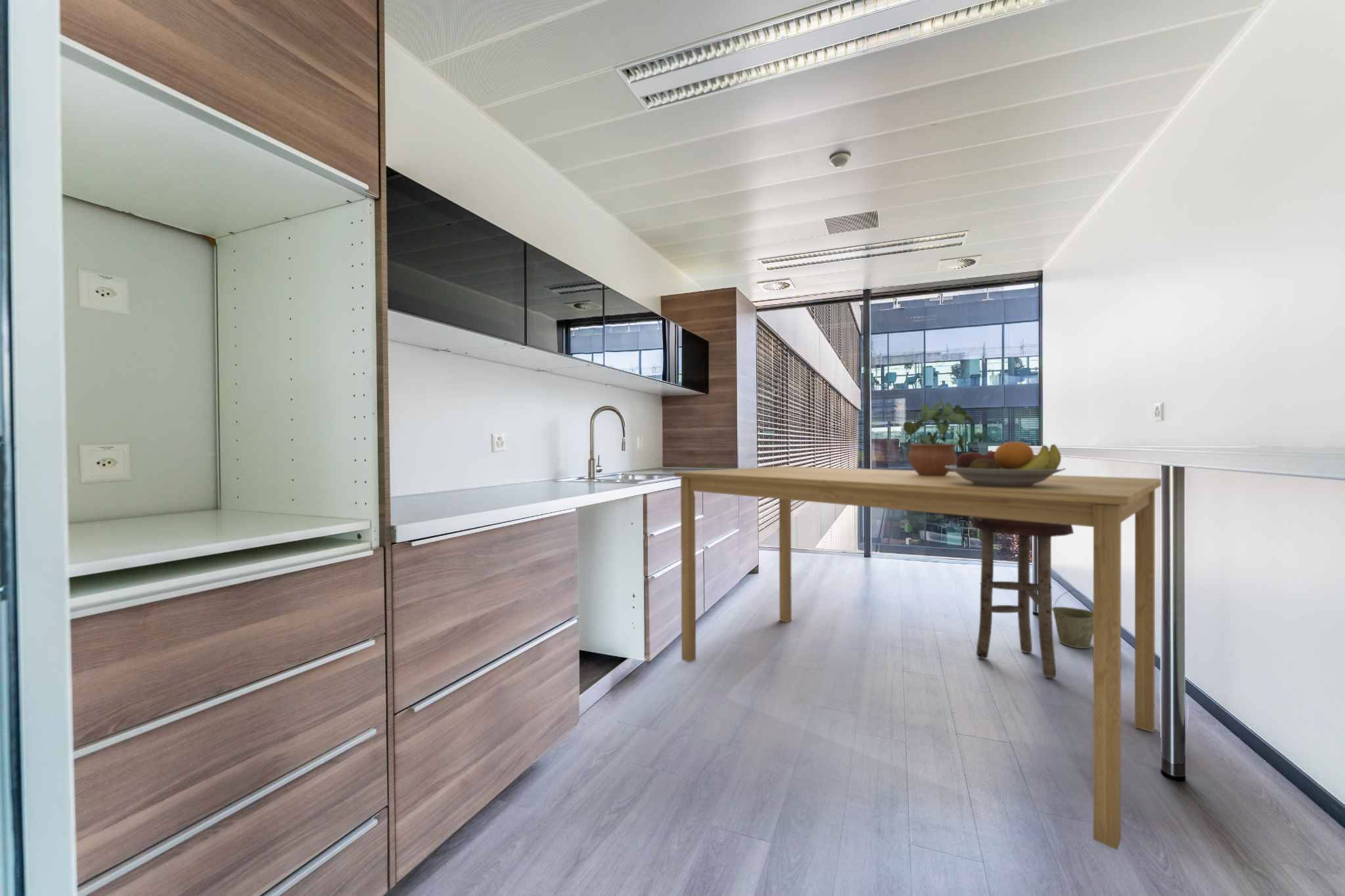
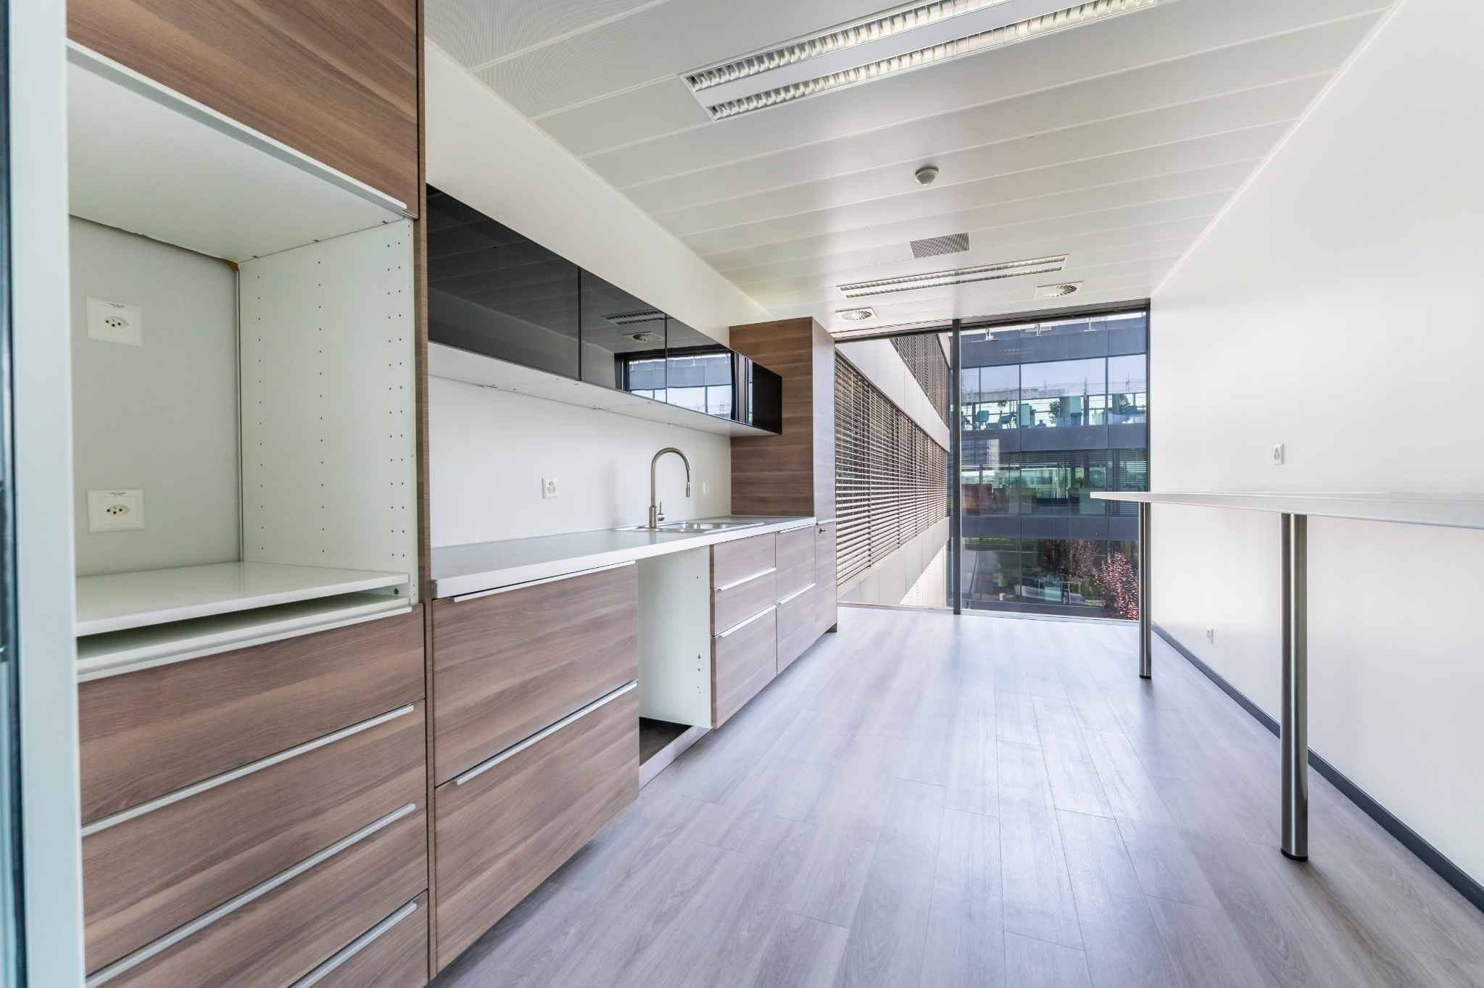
- stool (1020, 588)
- dining table (889, 508)
- fruit bowl (1002, 462)
- bucket (1074, 617)
- potted plant (936, 436)
